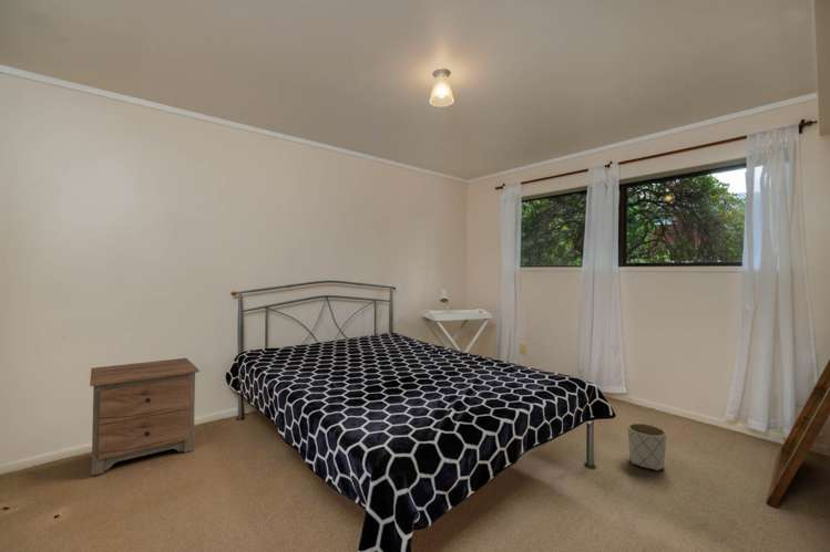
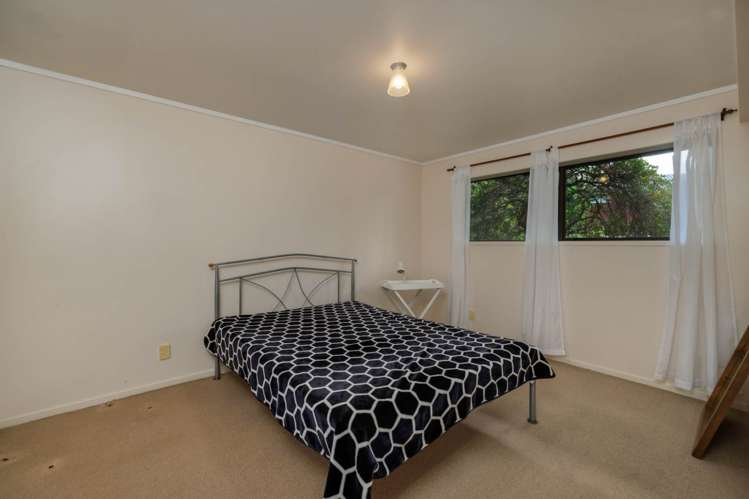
- nightstand (144, 409)
- planter (646, 446)
